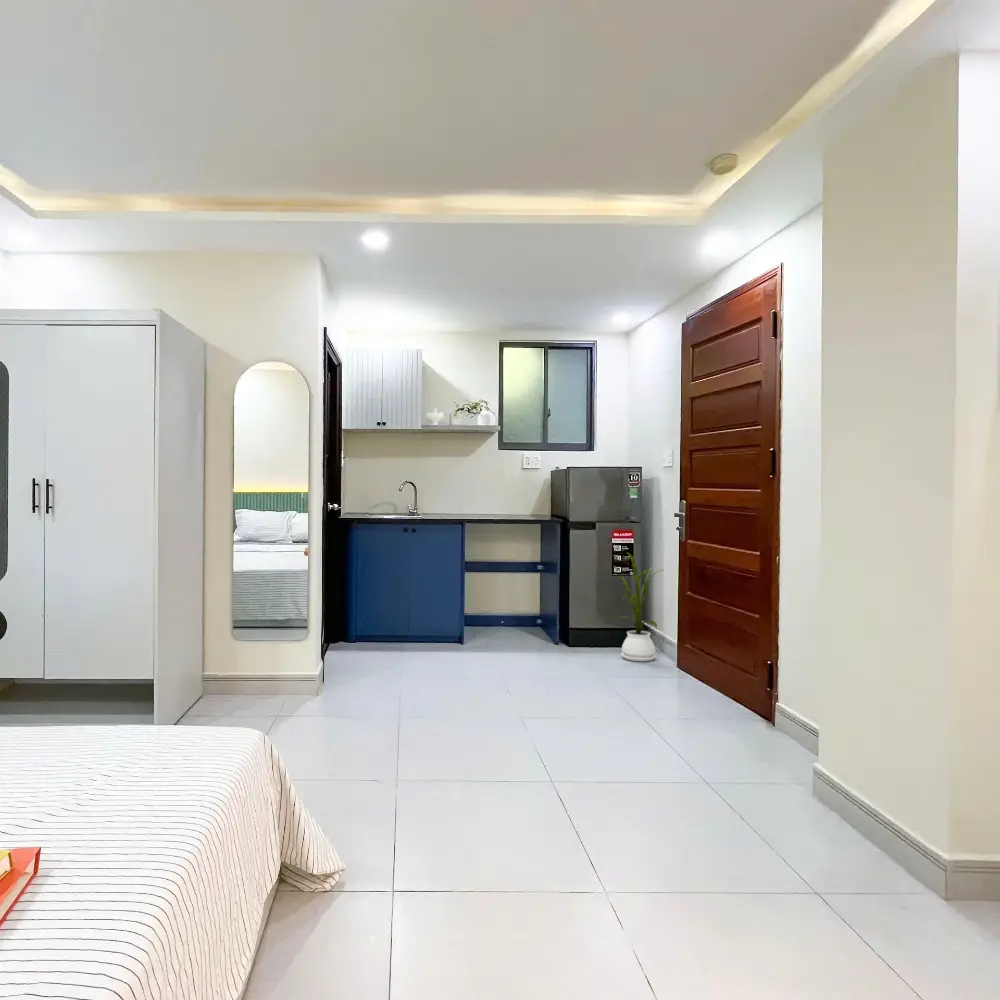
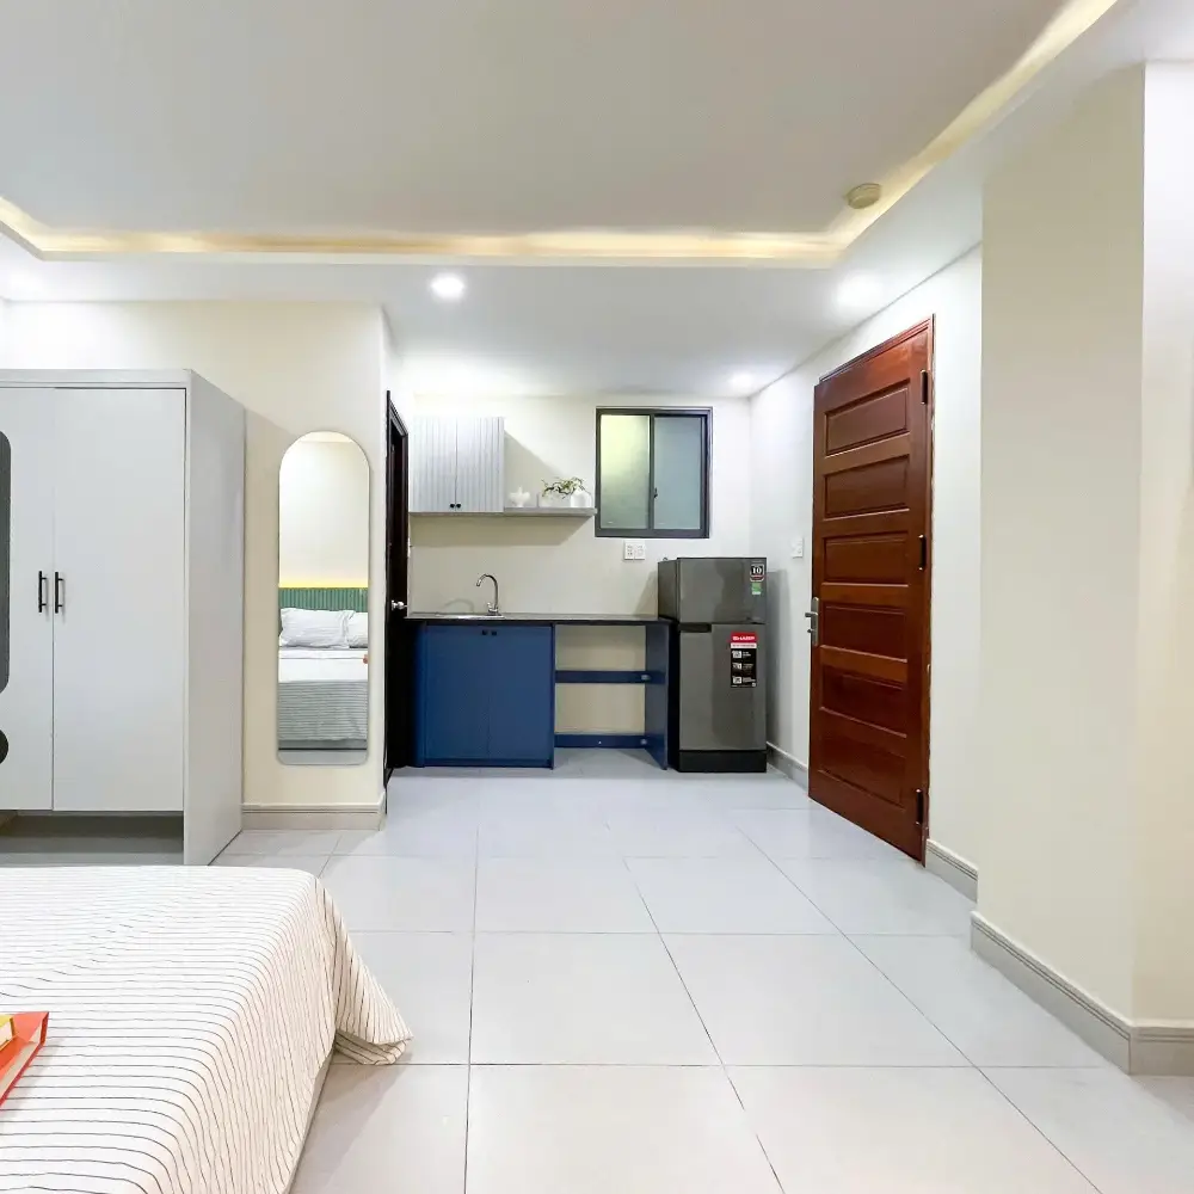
- house plant (638, 606)
